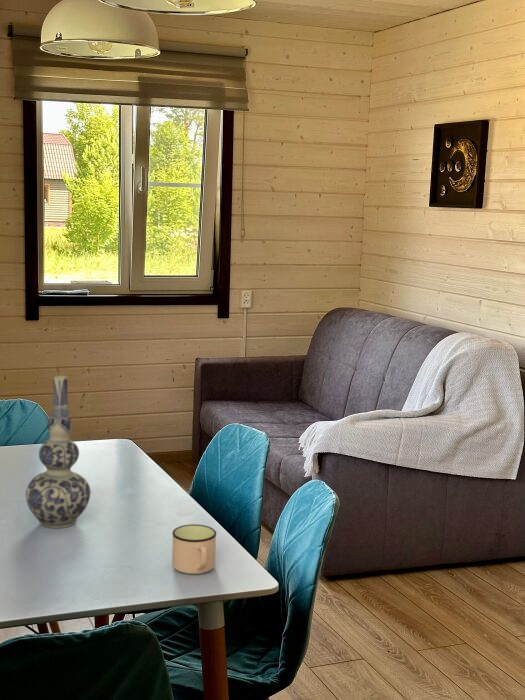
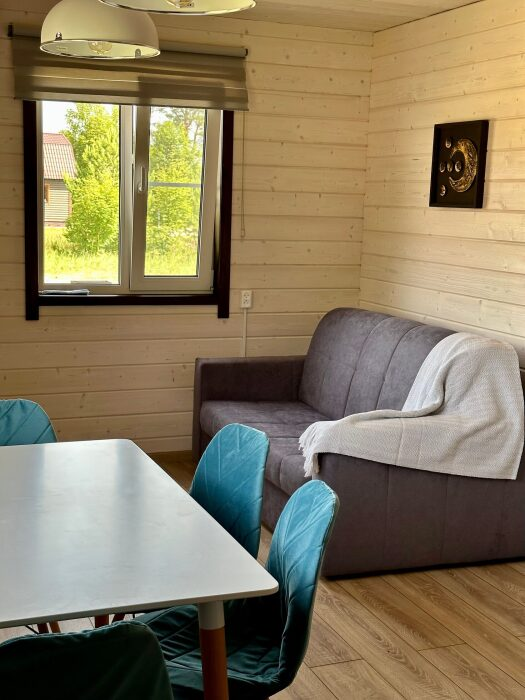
- vase (58, 450)
- mug (195, 551)
